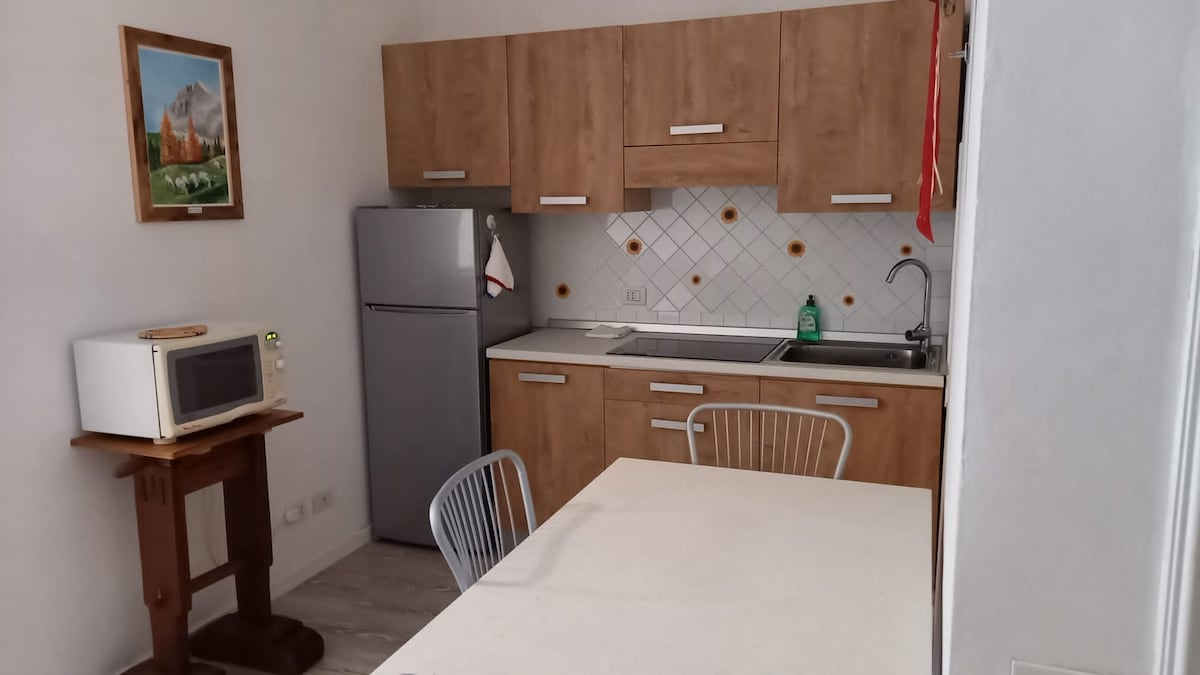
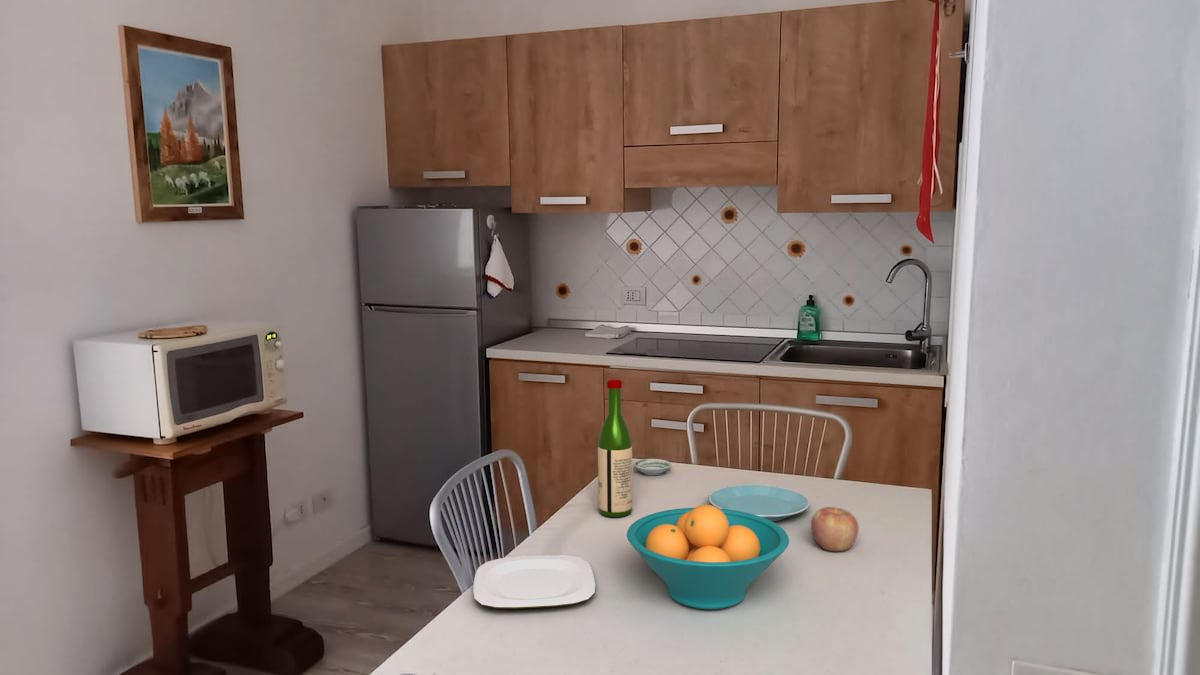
+ wine bottle (615, 447)
+ plate (758, 504)
+ fruit bowl (706, 550)
+ apple (834, 528)
+ plate (534, 582)
+ saucer (652, 468)
